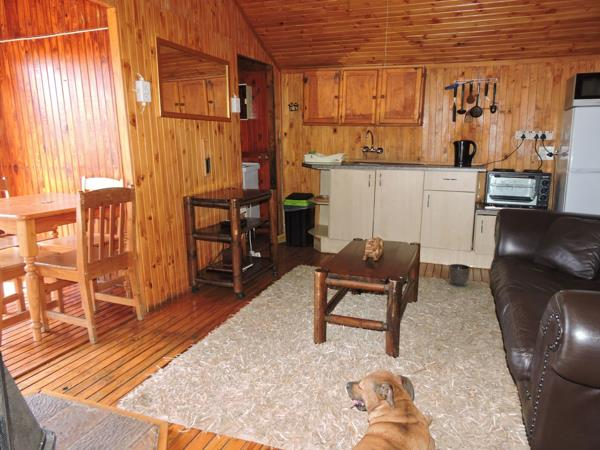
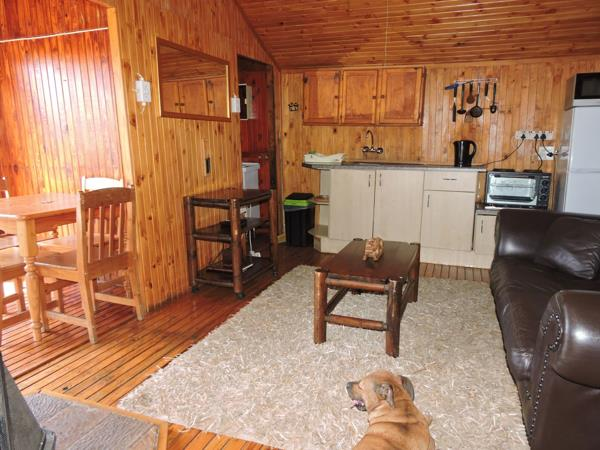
- planter (459, 275)
